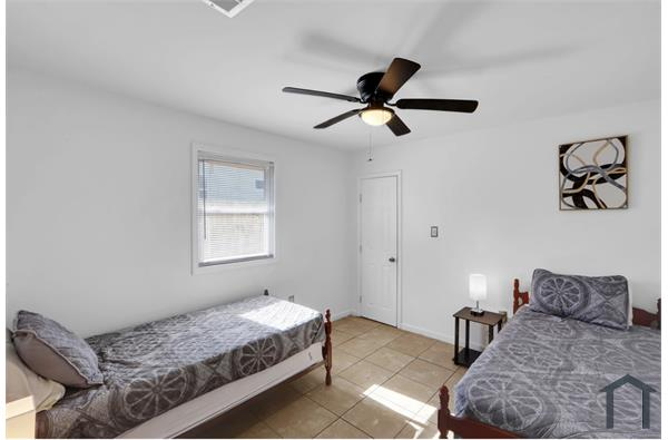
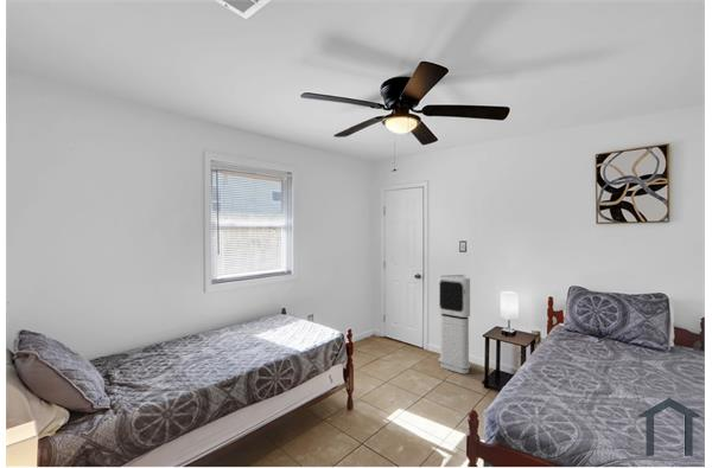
+ air purifier (458, 321)
